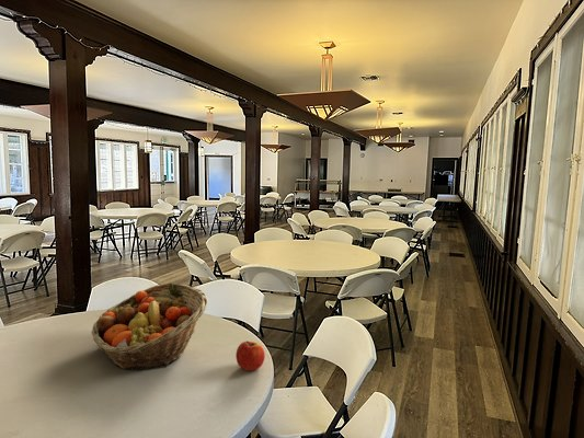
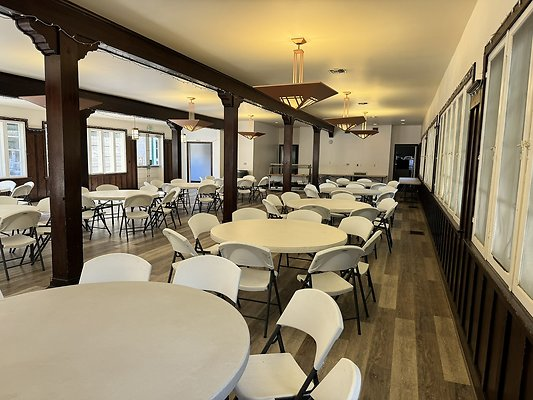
- apple (250, 354)
- fruit basket (151, 322)
